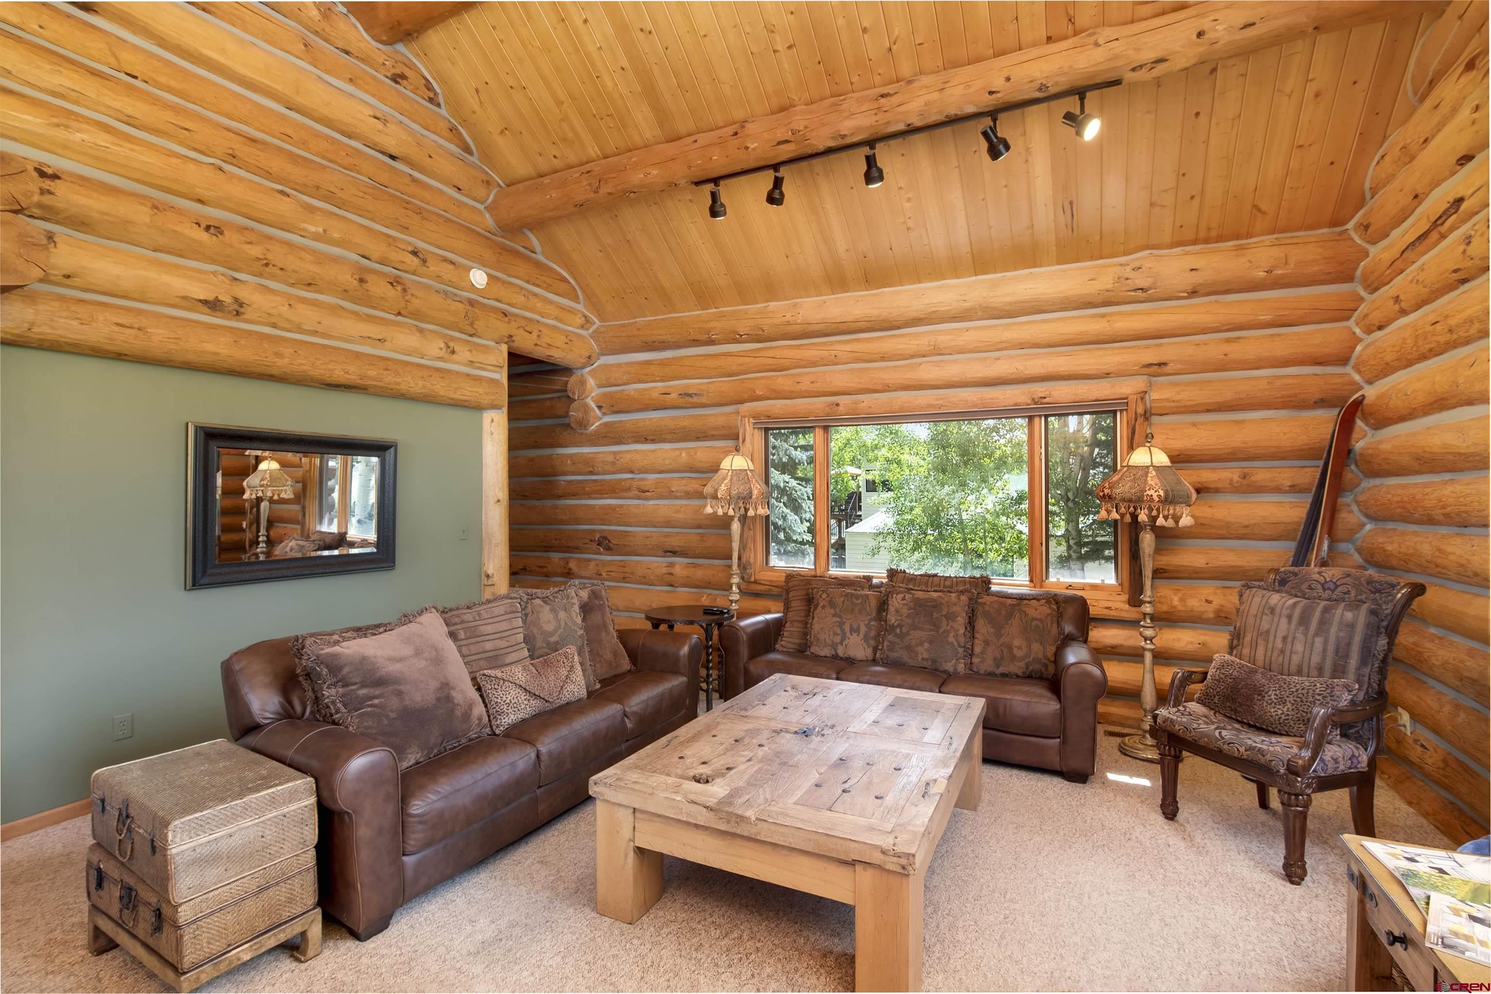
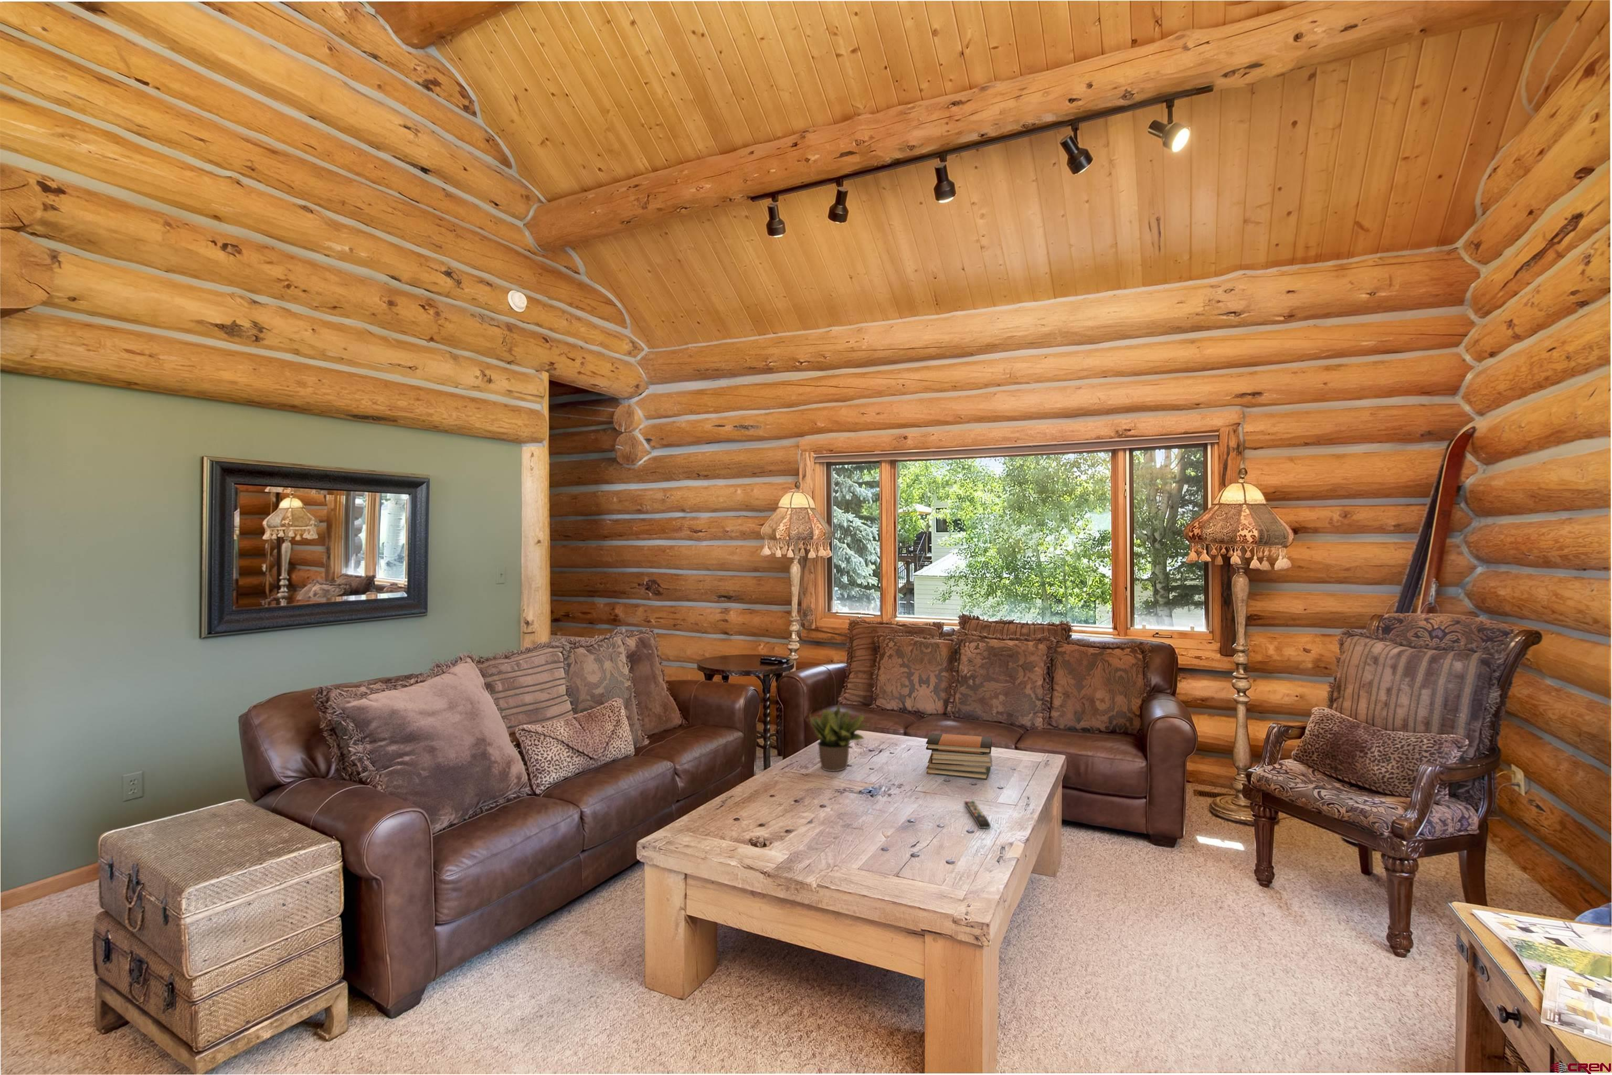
+ remote control (976, 813)
+ book stack (960, 756)
+ potted plant (840, 737)
